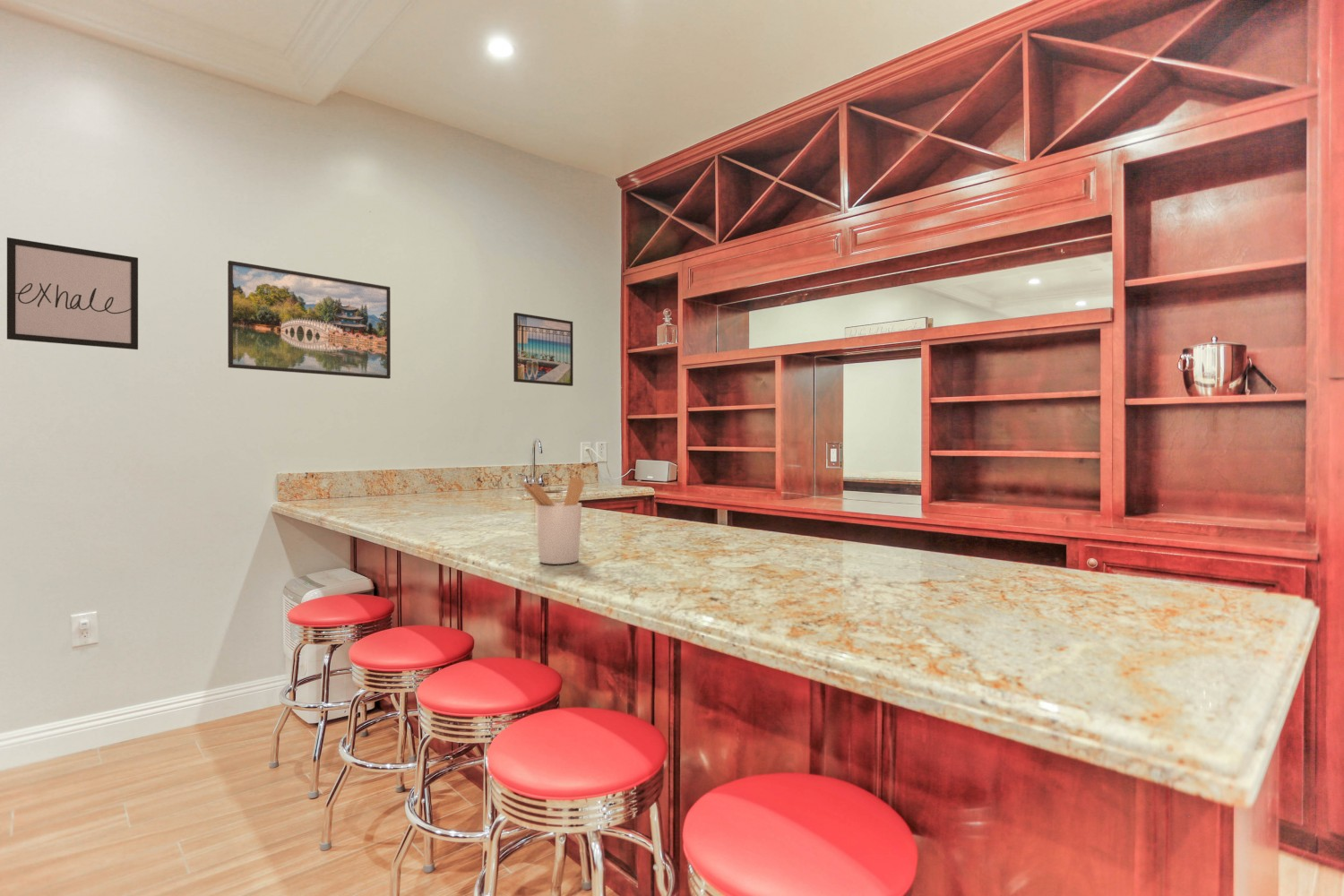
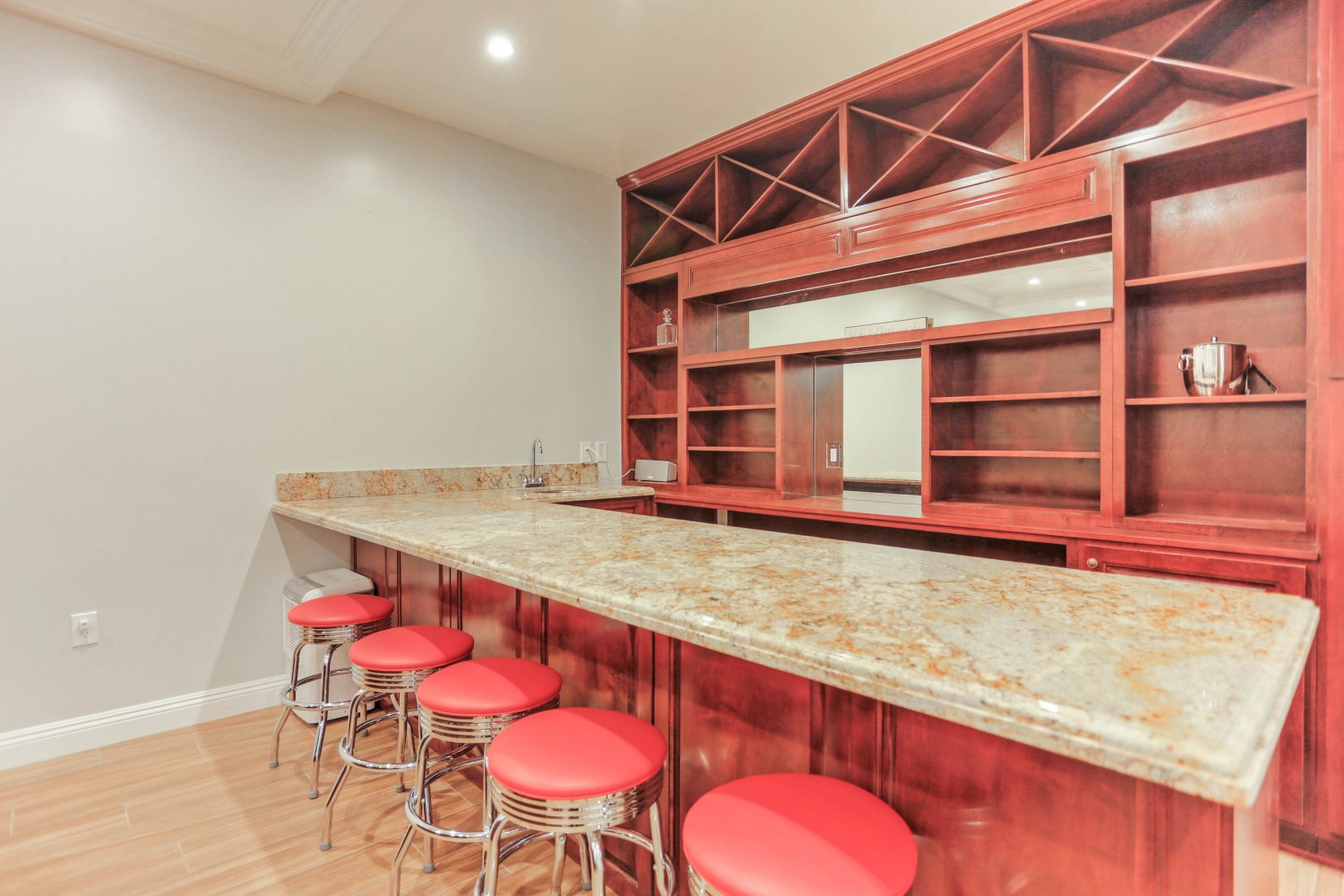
- utensil holder (550, 519)
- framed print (544, 350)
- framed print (314, 323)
- wall art (75, 296)
